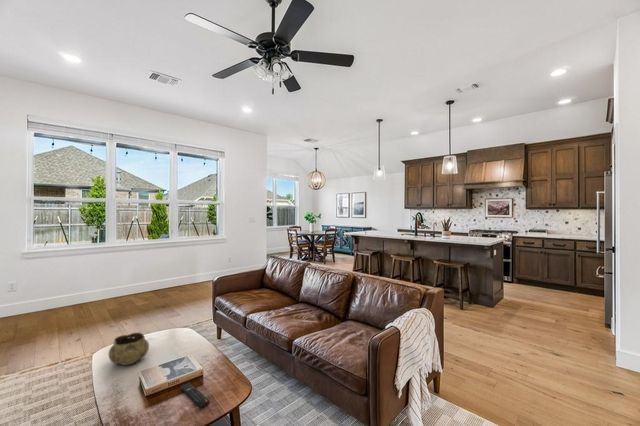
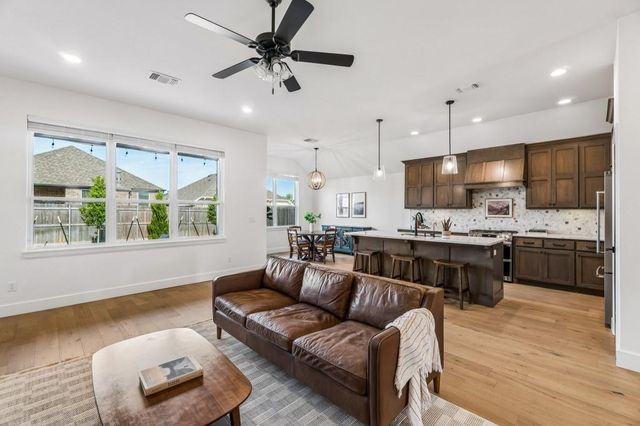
- remote control (194, 395)
- decorative bowl (129, 349)
